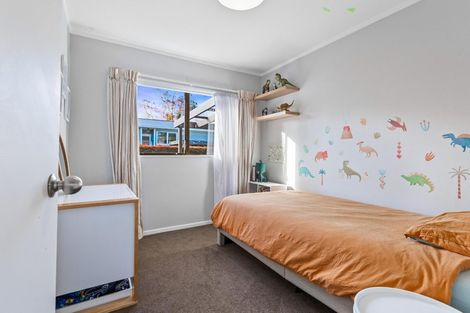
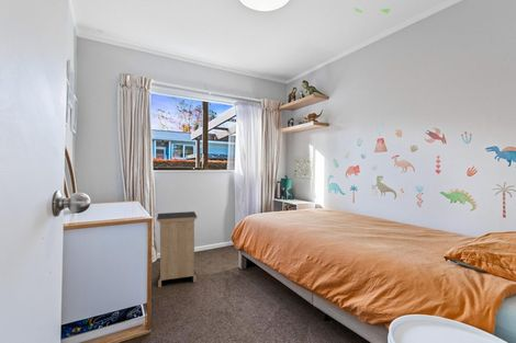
+ nightstand (177, 247)
